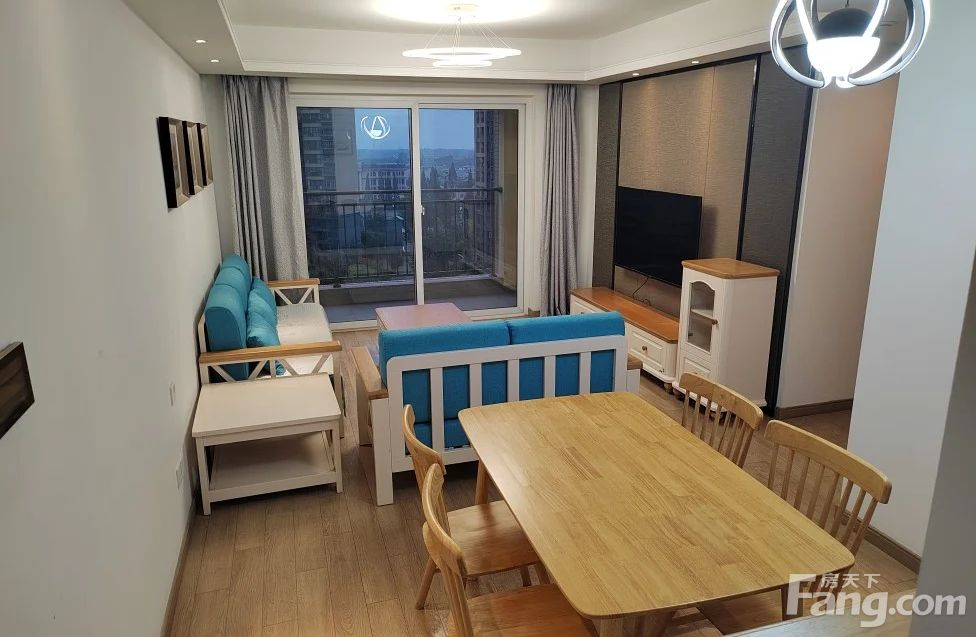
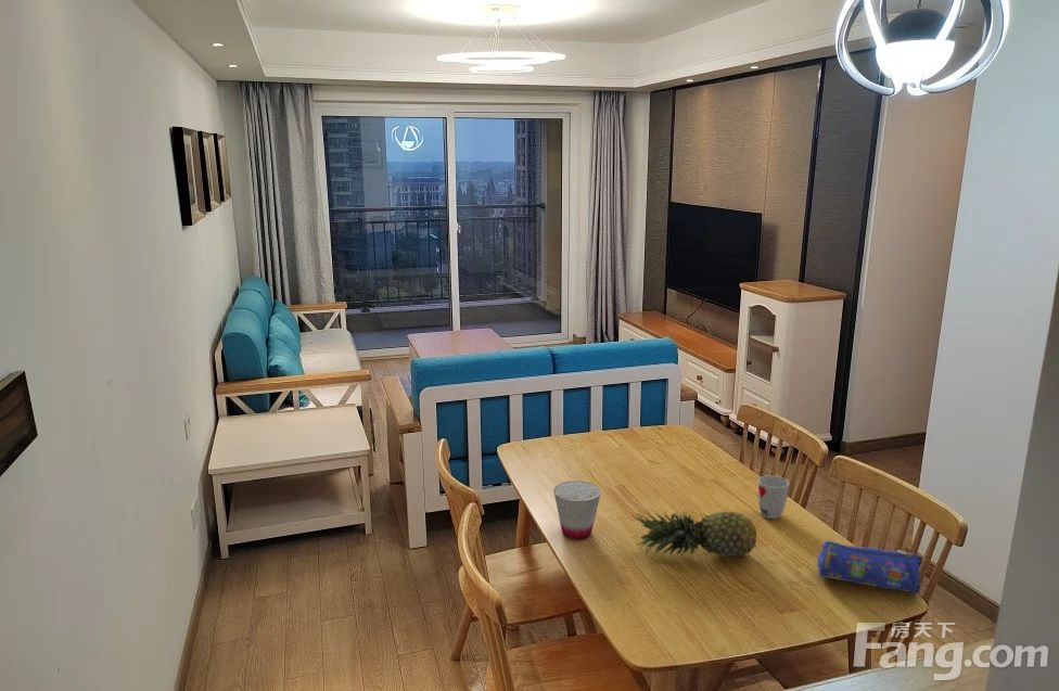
+ fruit (692, 532)
+ cup (576, 511)
+ cup (771, 498)
+ pencil case (869, 564)
